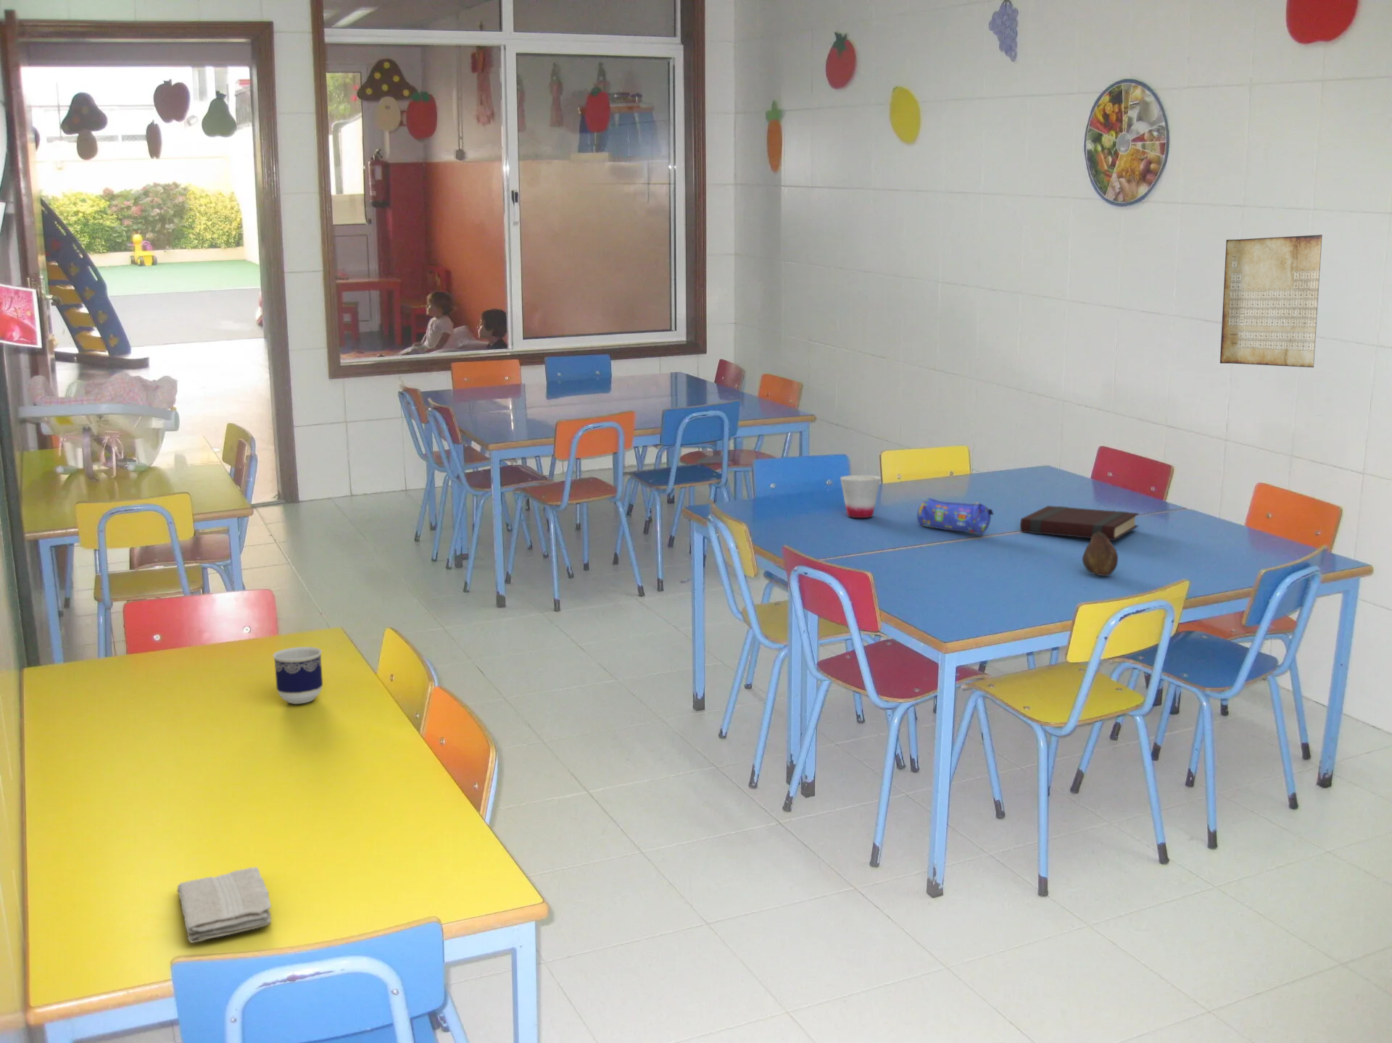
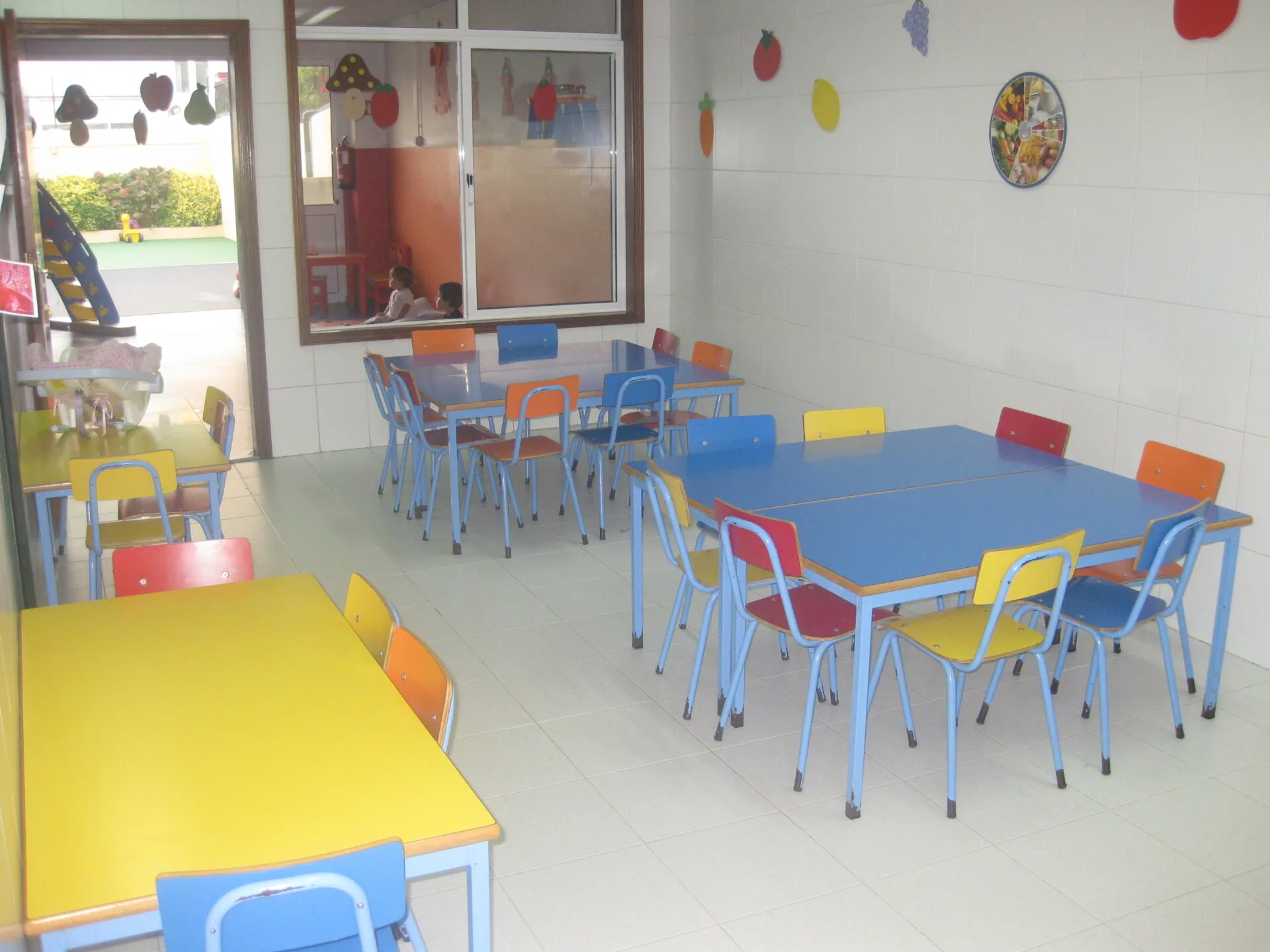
- pencil case (954, 515)
- periodic table (1271, 301)
- cup (297, 674)
- book (1079, 523)
- washcloth (224, 901)
- cup (859, 497)
- fruit (1099, 552)
